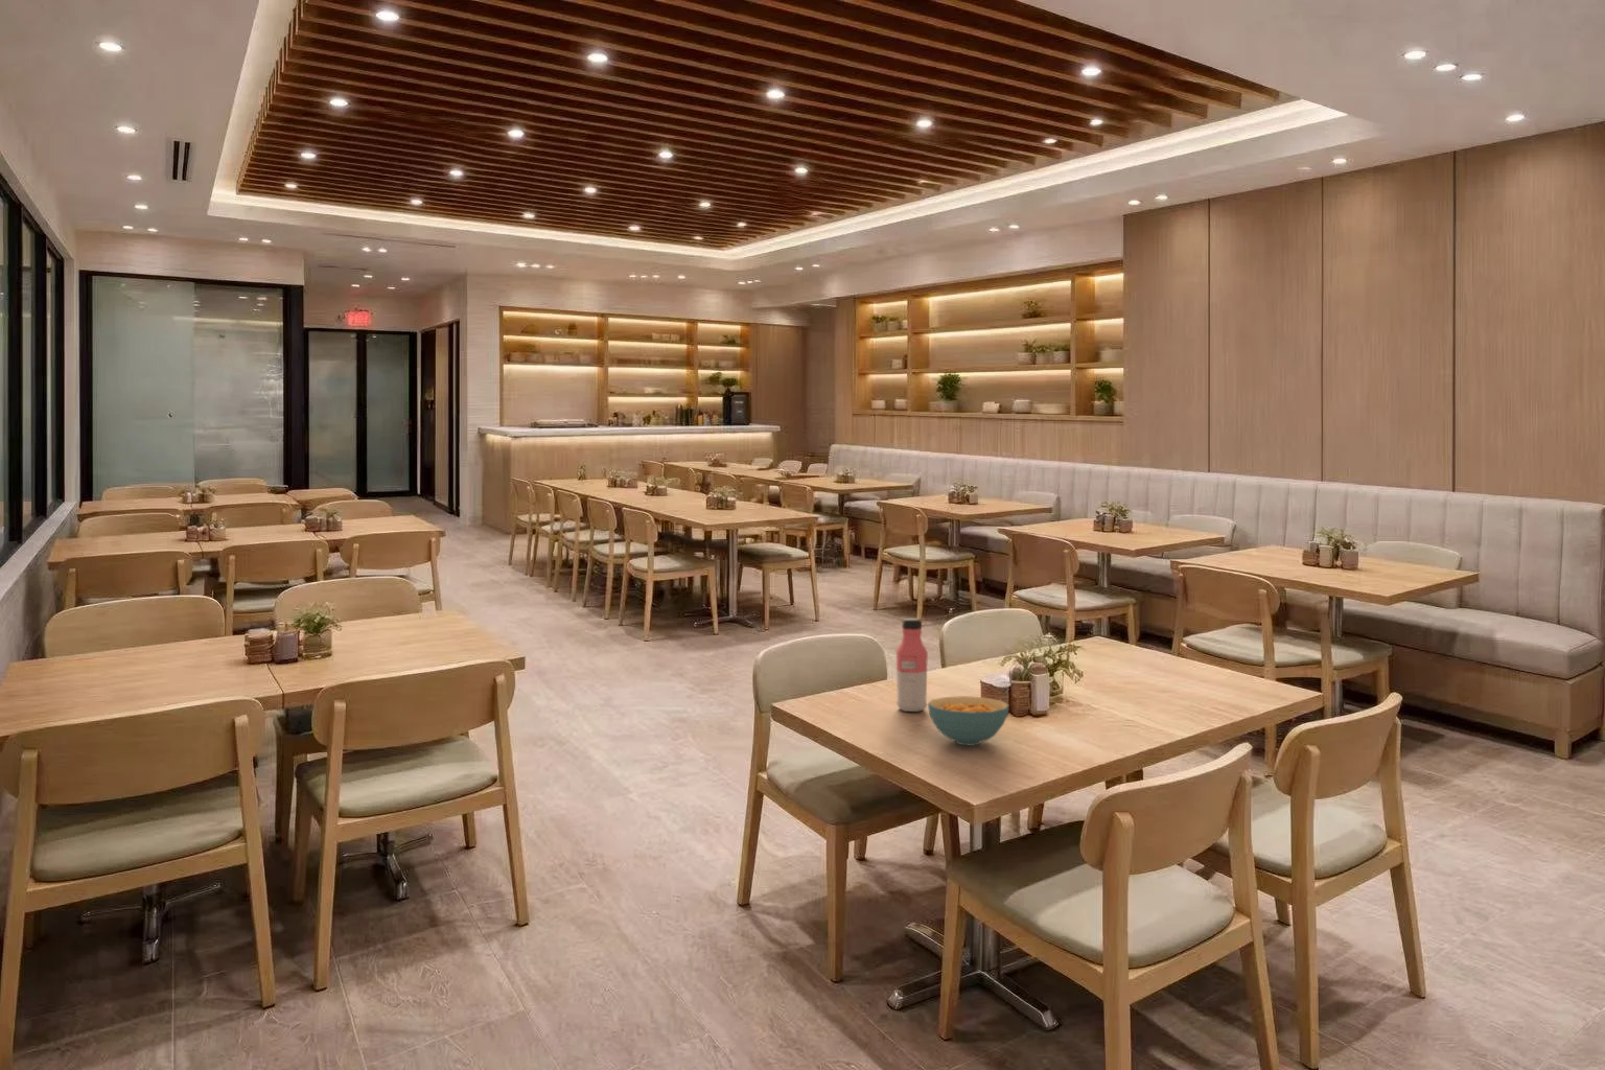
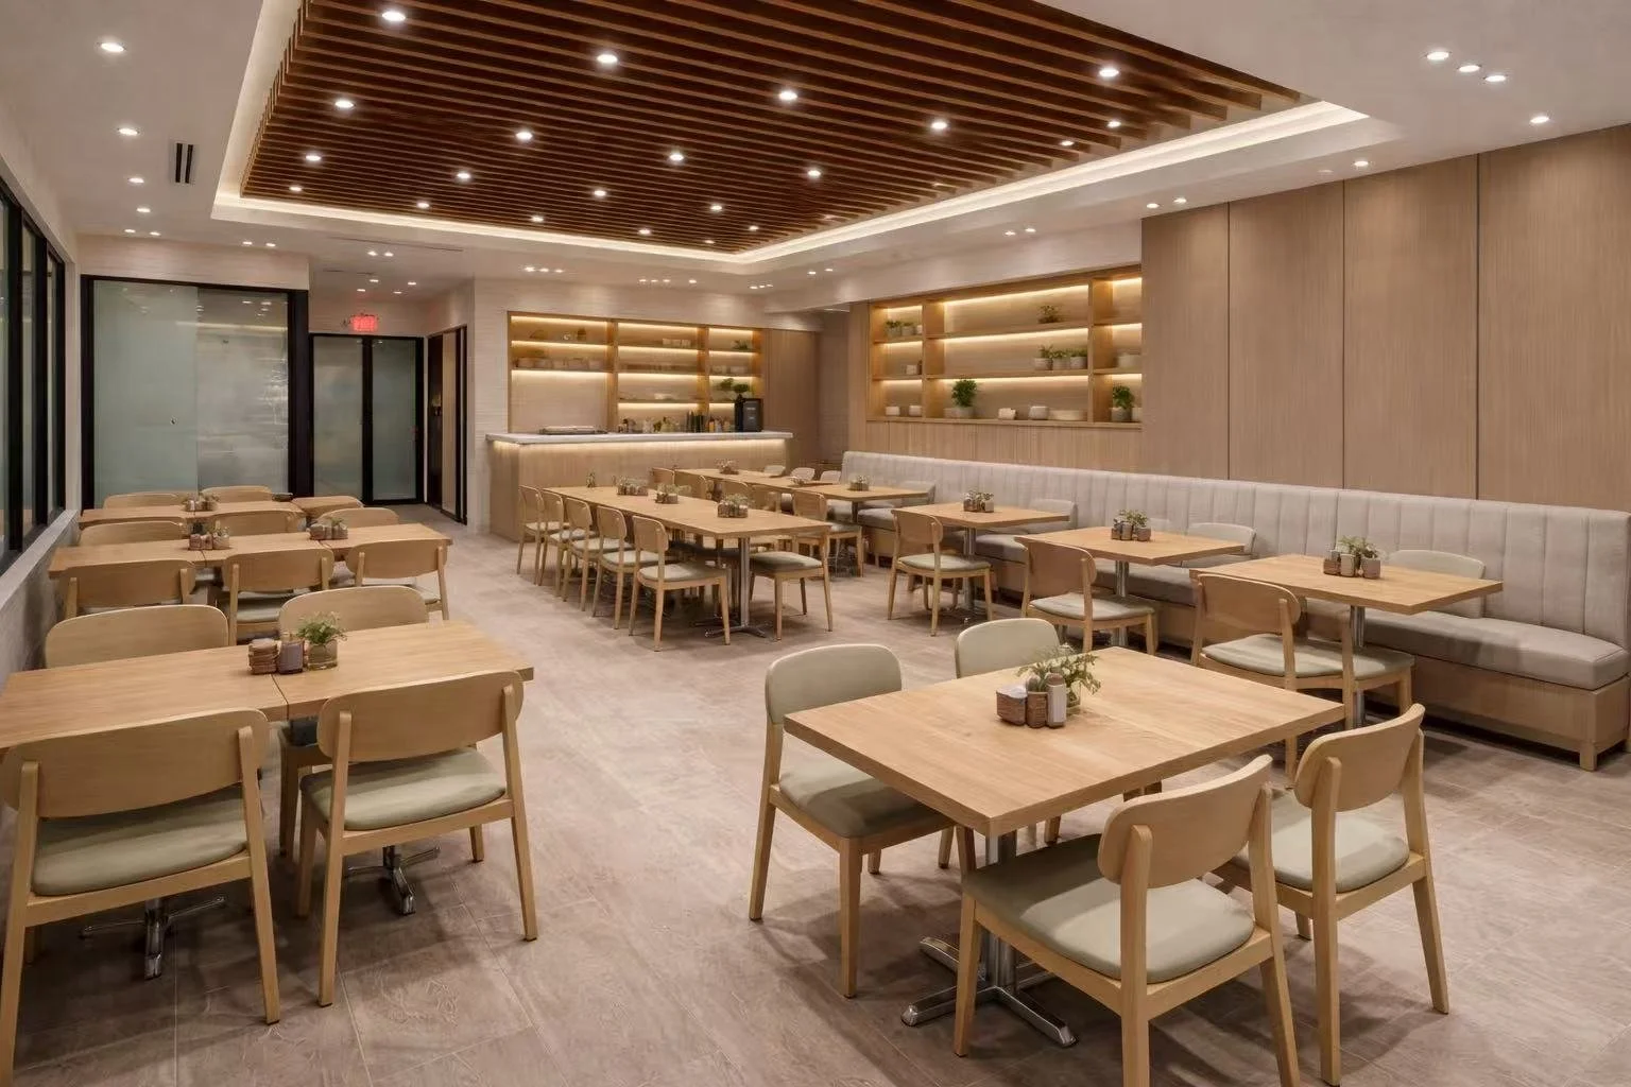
- cereal bowl (967, 724)
- water bottle (911, 664)
